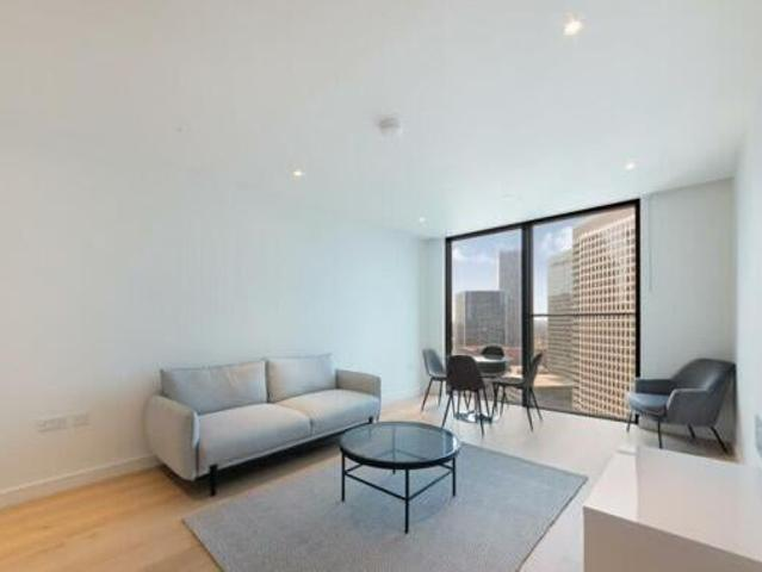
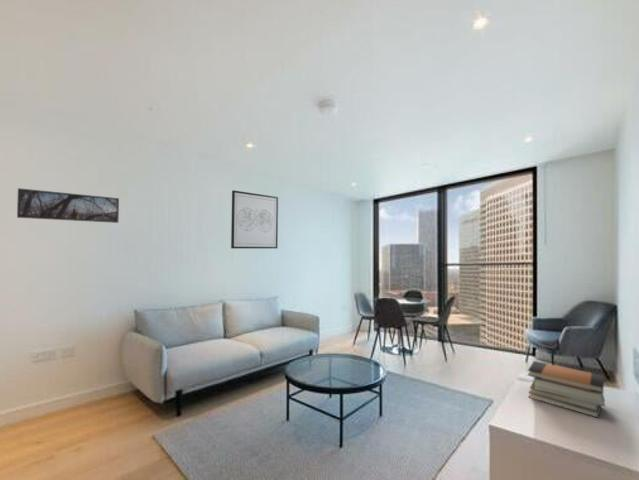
+ book stack (565, 387)
+ wall art (256, 221)
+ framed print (72, 207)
